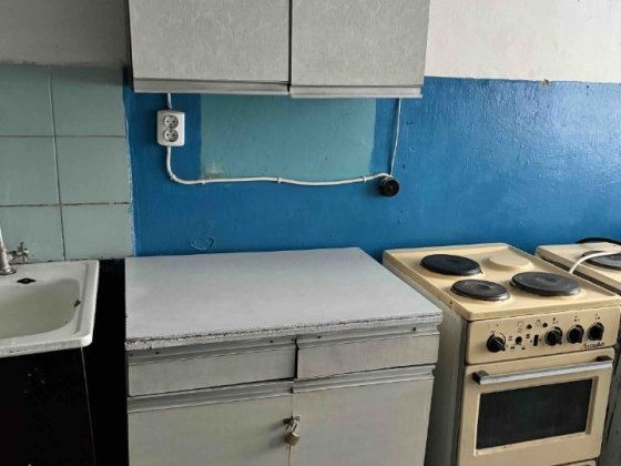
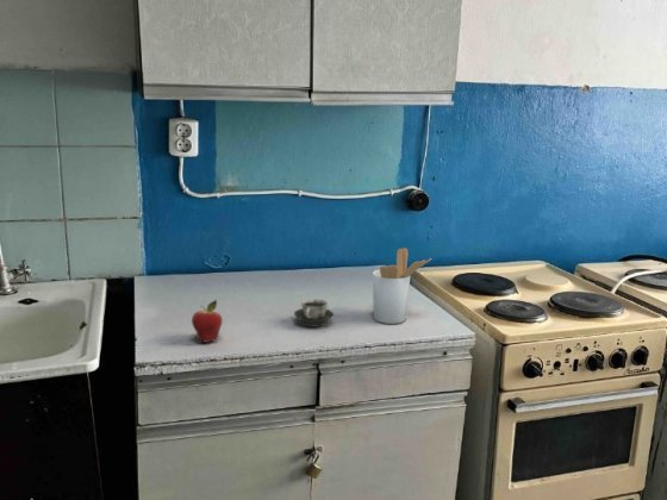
+ utensil holder (399, 287)
+ cup (313, 312)
+ fruit (207, 319)
